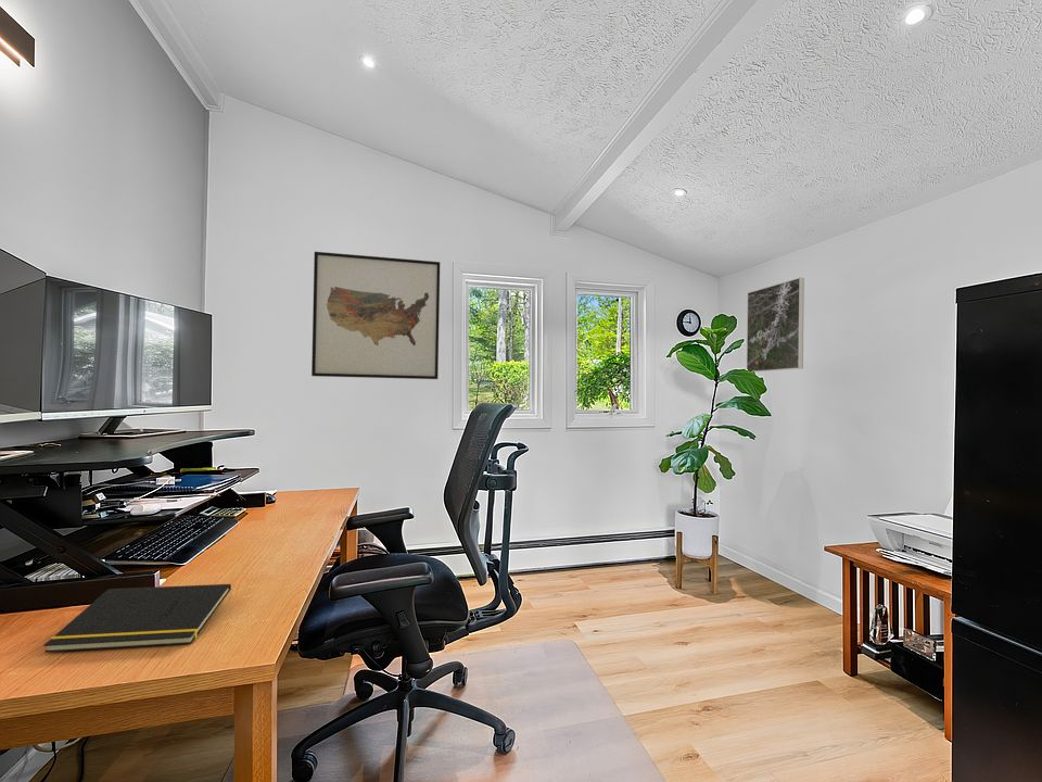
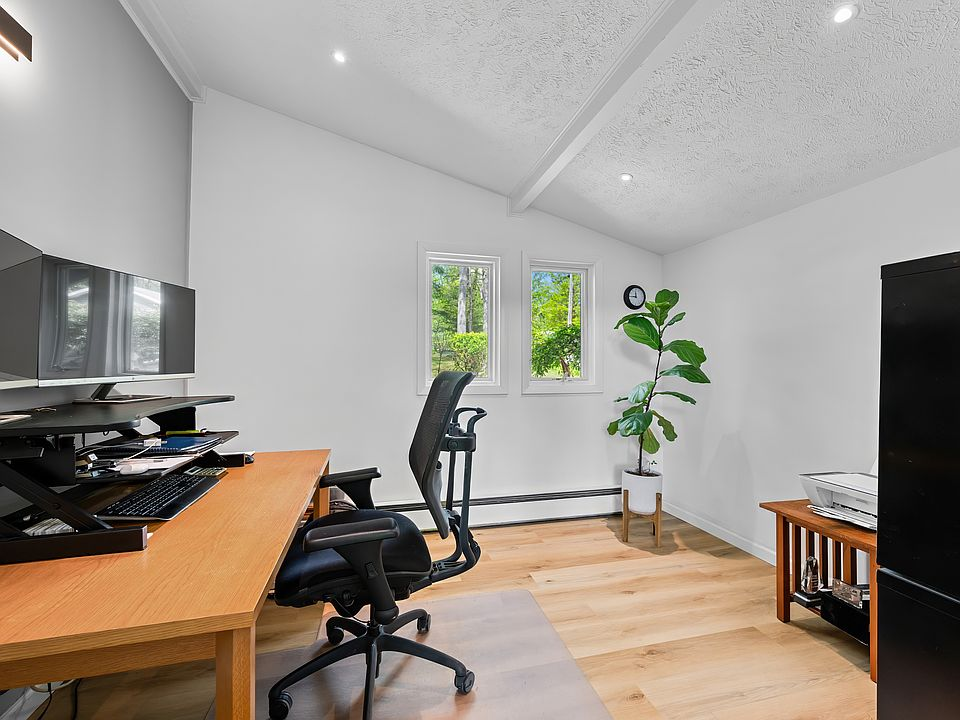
- wall art (378, 317)
- notepad (147, 614)
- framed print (773, 328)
